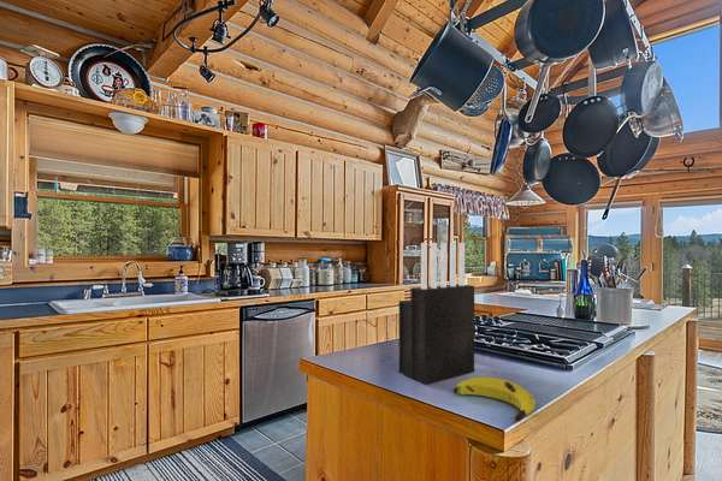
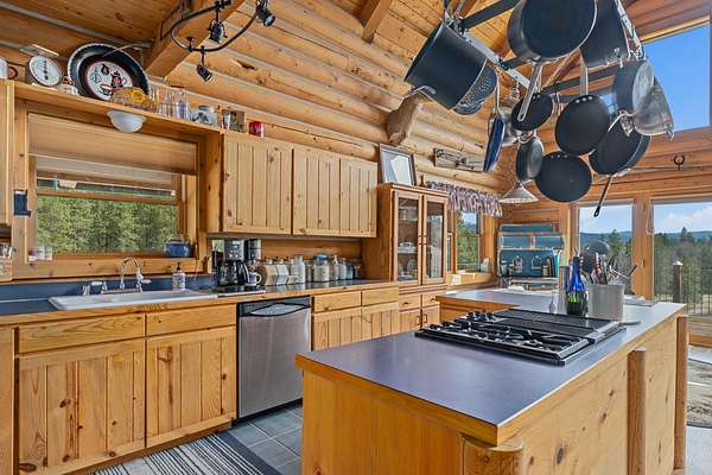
- banana (491, 394)
- knife block (433, 307)
